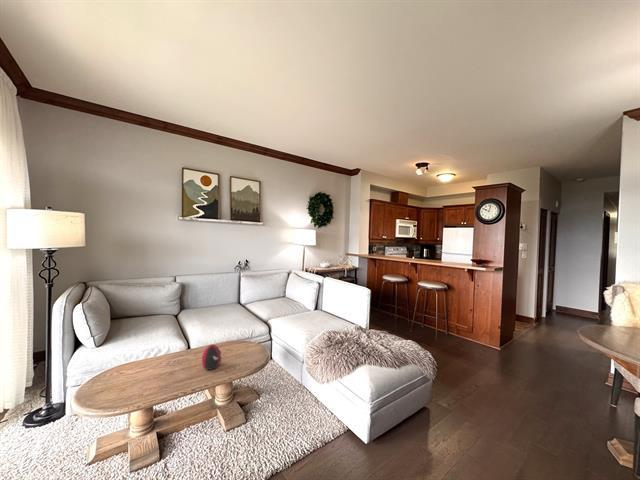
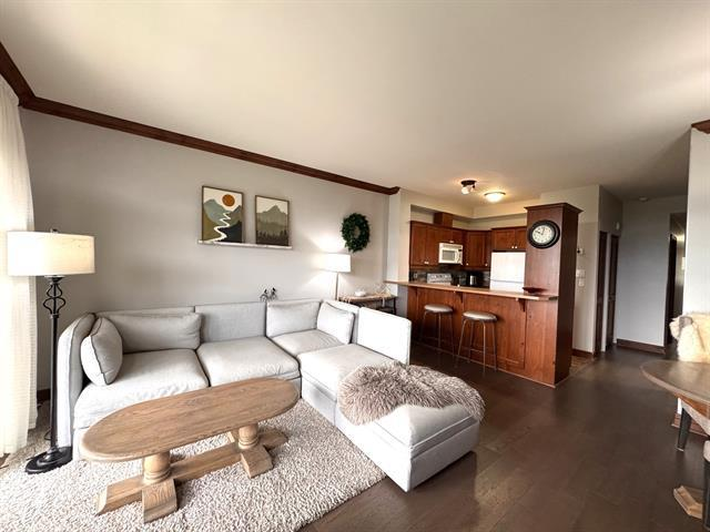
- decorative egg (211, 355)
